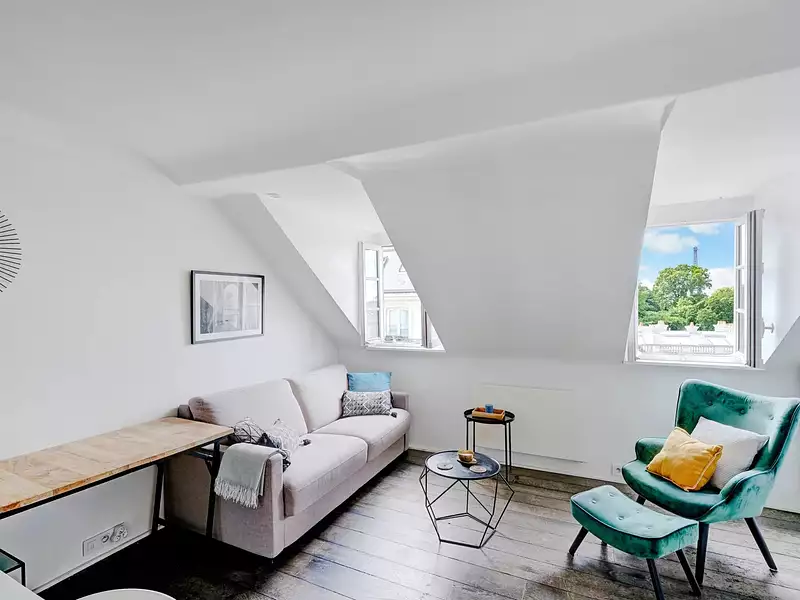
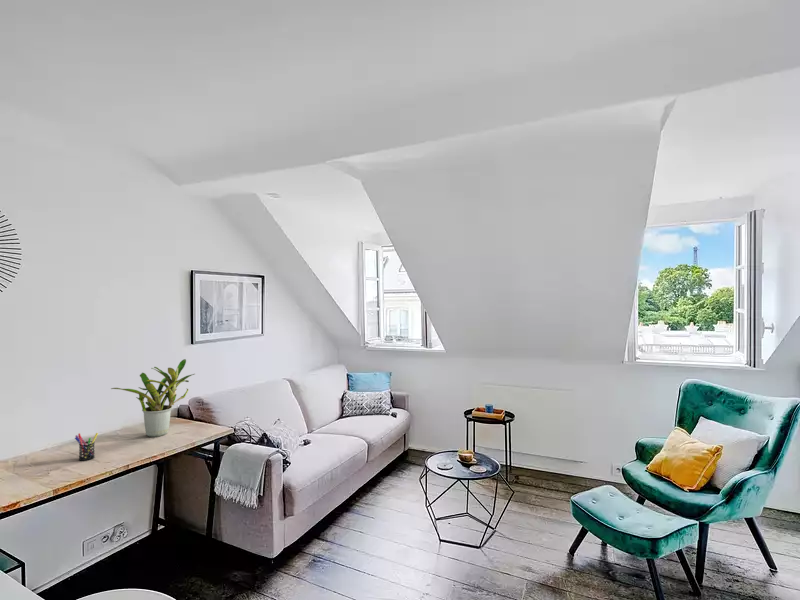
+ potted plant (164, 397)
+ pen holder (86, 445)
